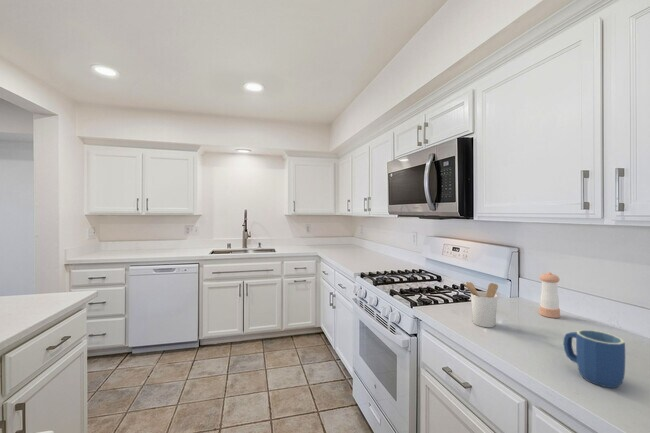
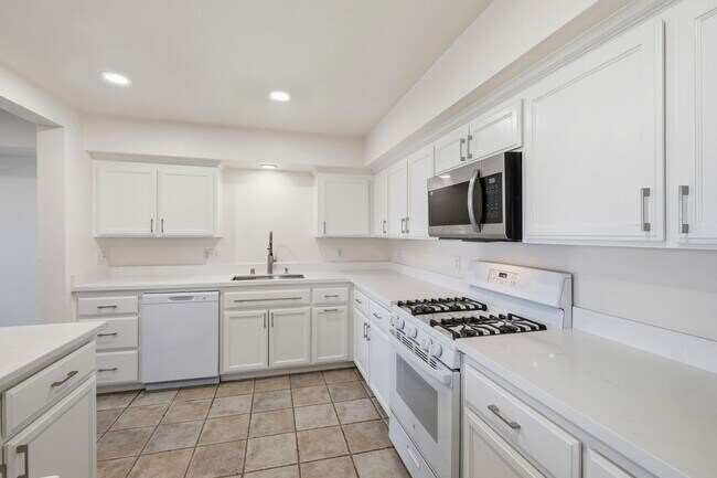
- pepper shaker (549, 293)
- mug (594, 356)
- utensil holder (478, 302)
